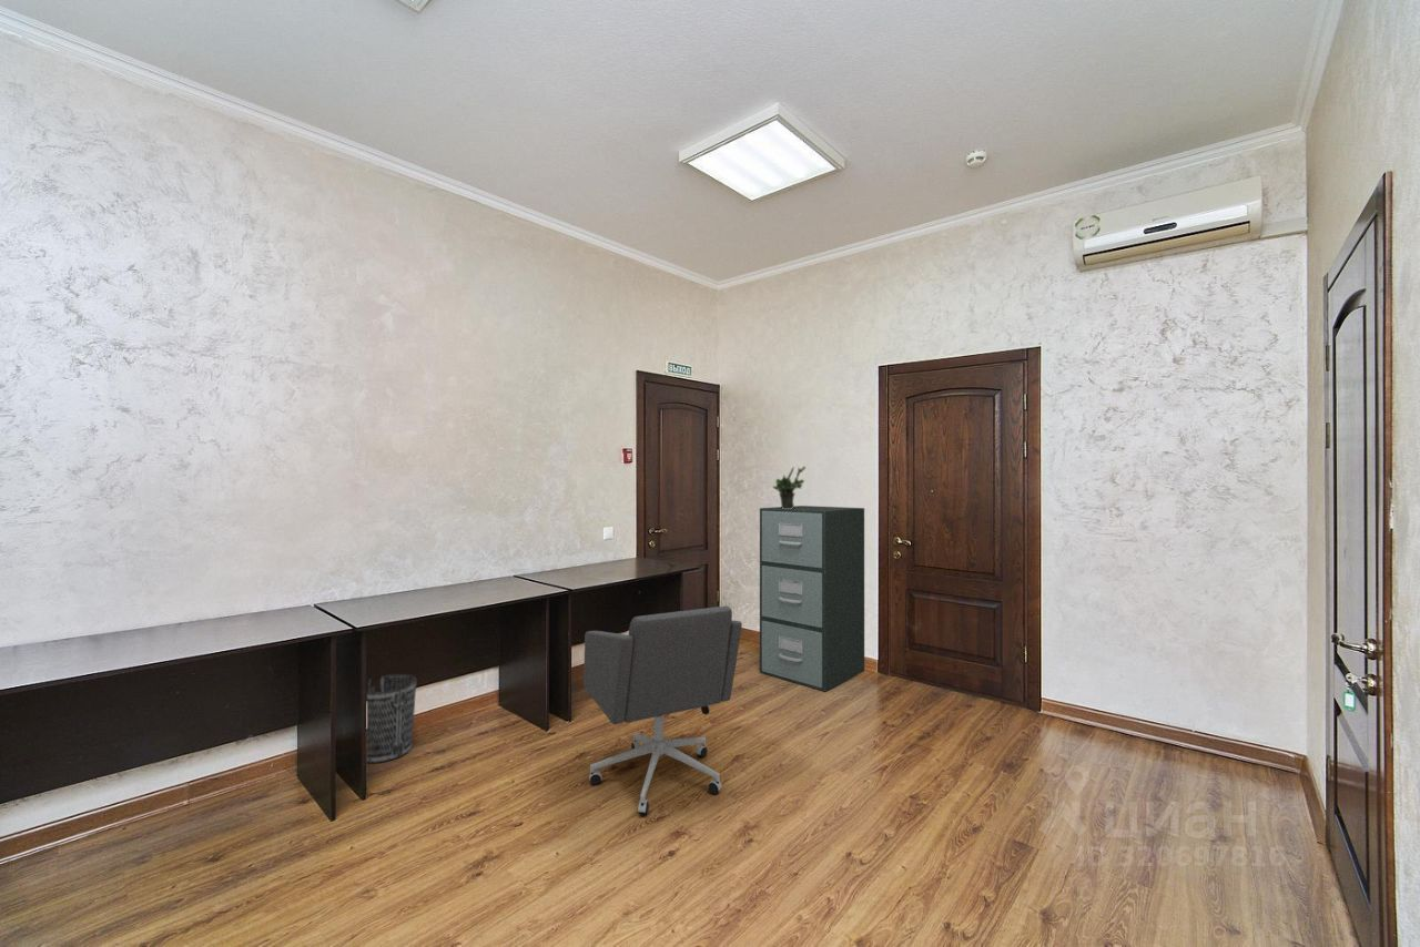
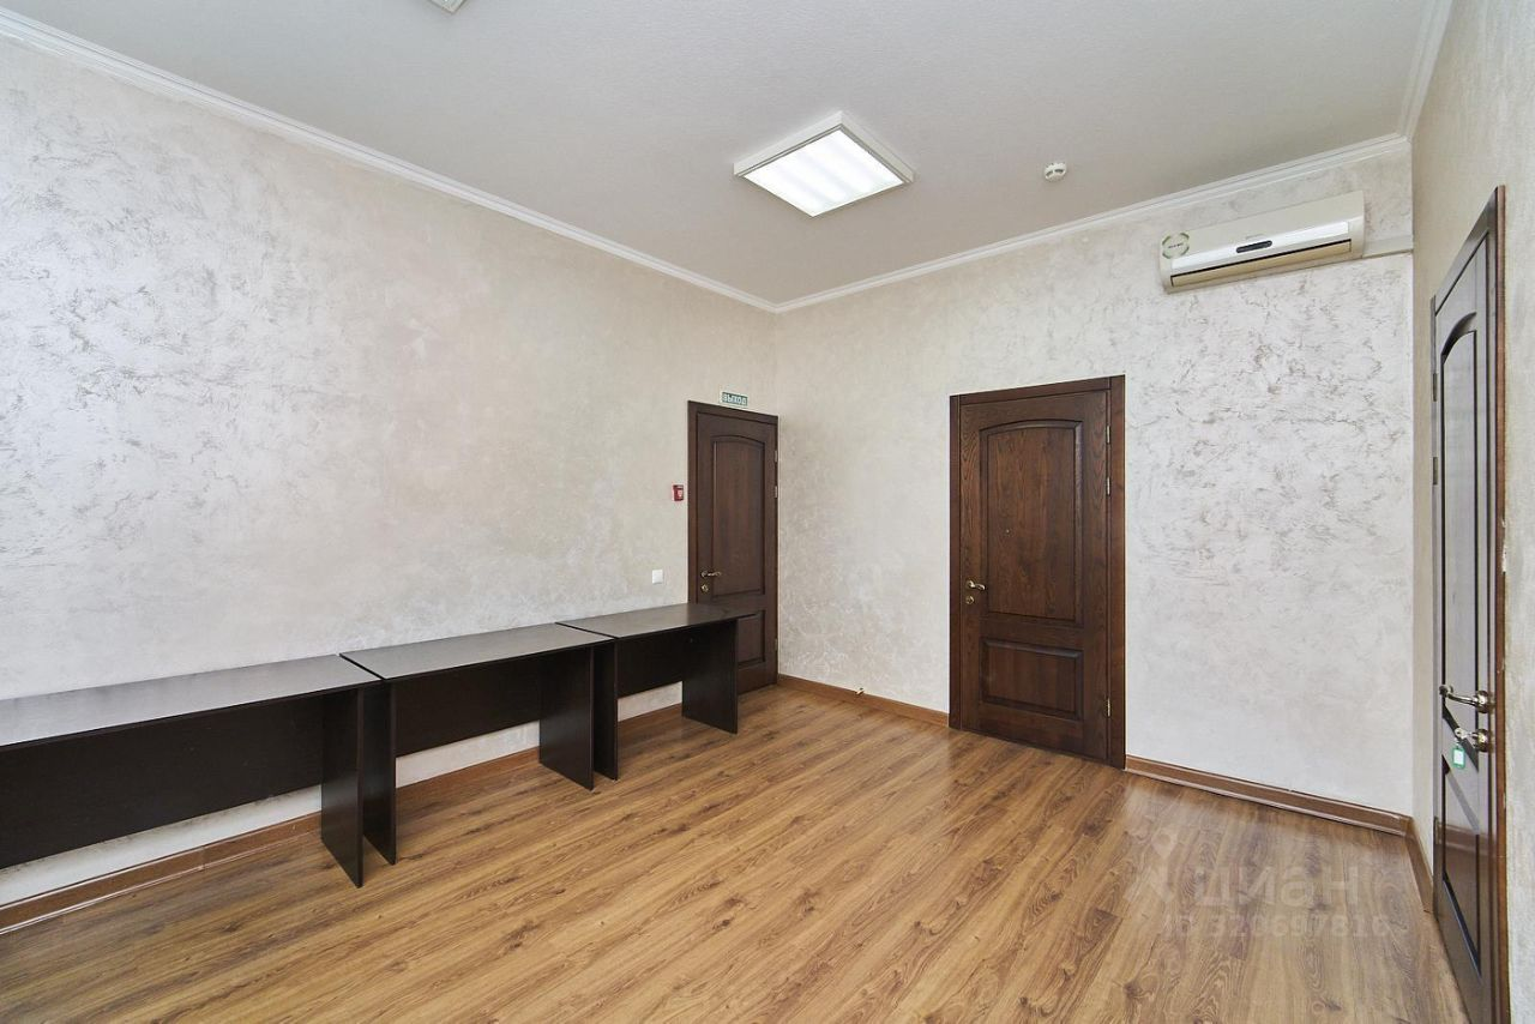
- filing cabinet (810, 590)
- potted plant (793, 487)
- office chair (659, 689)
- wastebasket (386, 716)
